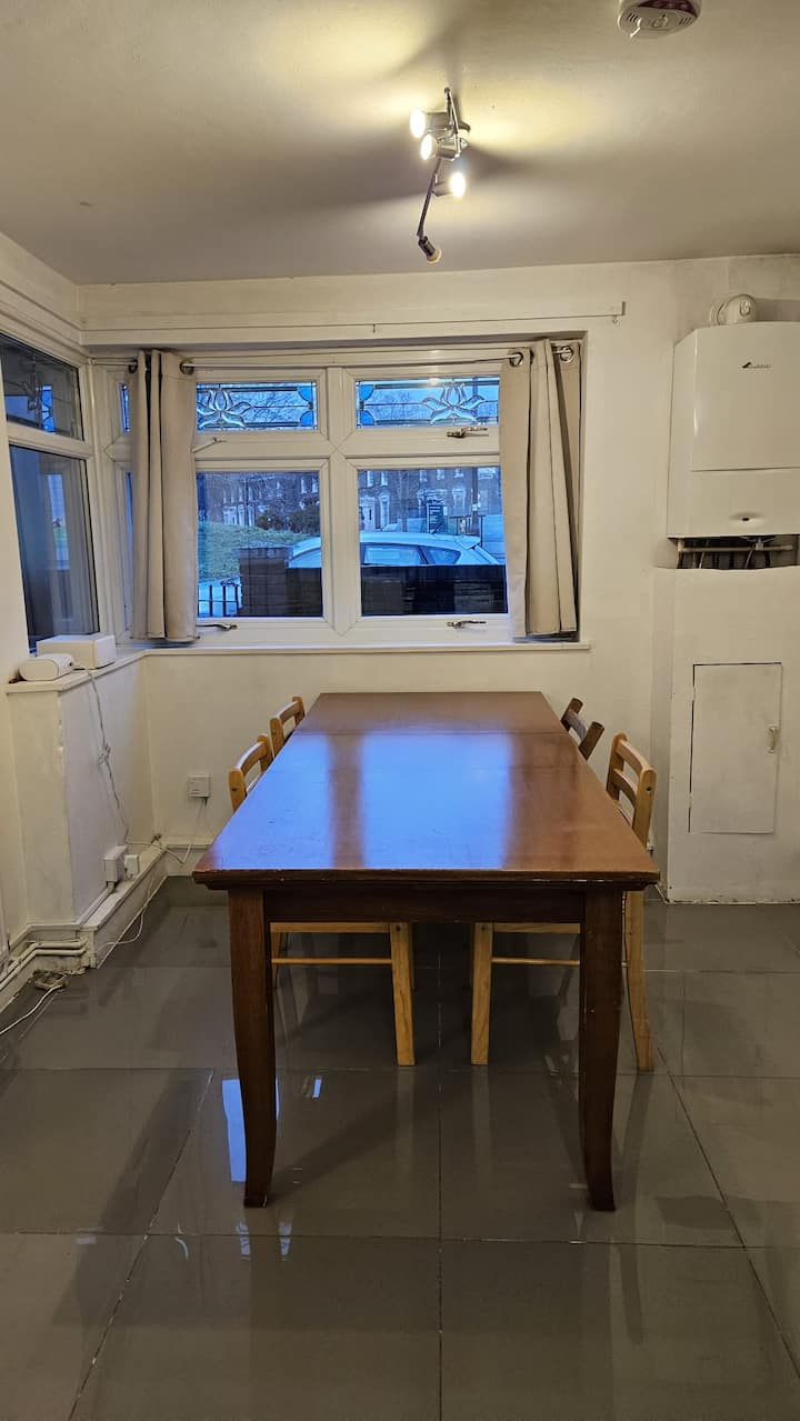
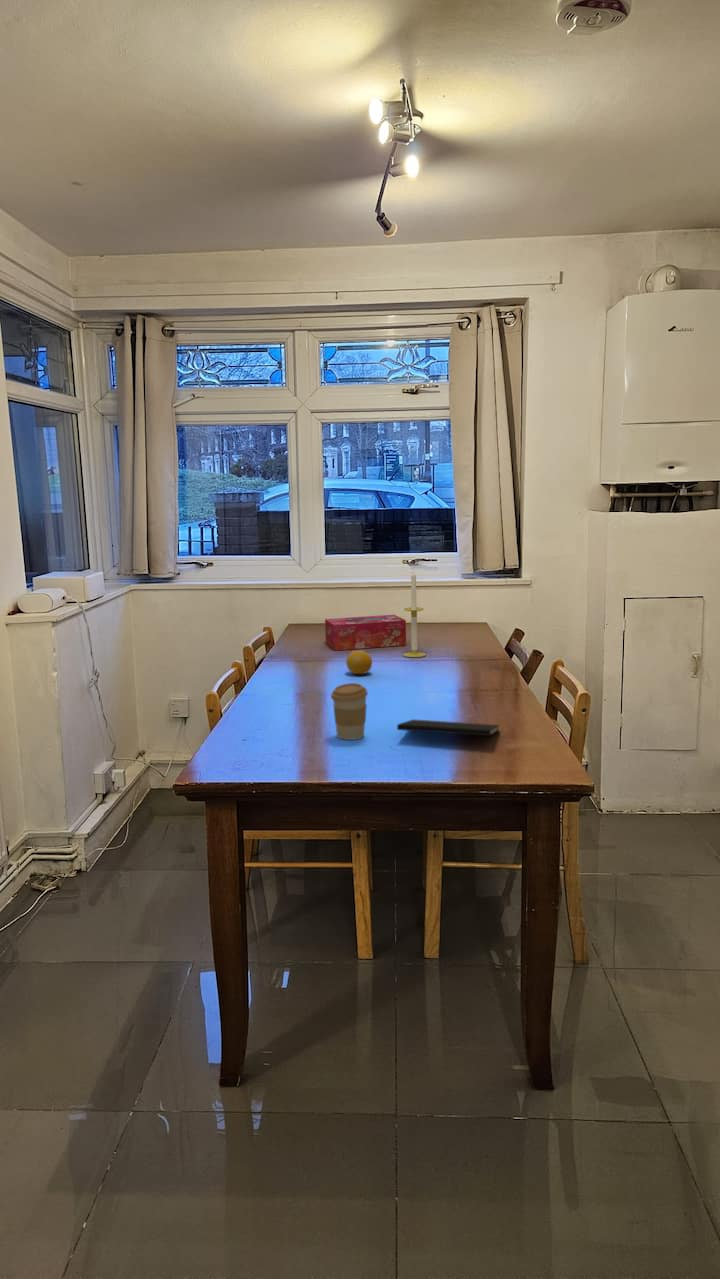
+ fruit (359, 662)
+ tissue box (365, 632)
+ candle (413, 612)
+ coffee cup (349, 710)
+ notepad (449, 727)
